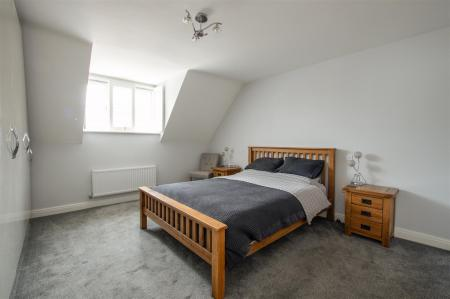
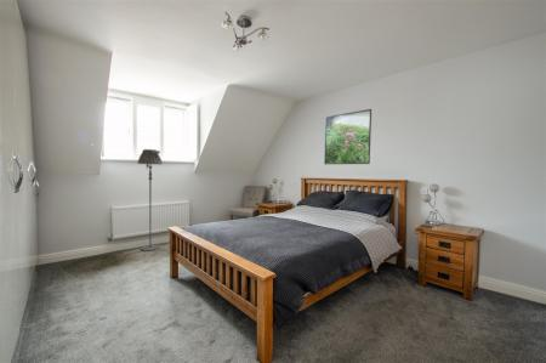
+ floor lamp (149, 199)
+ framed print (346, 138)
